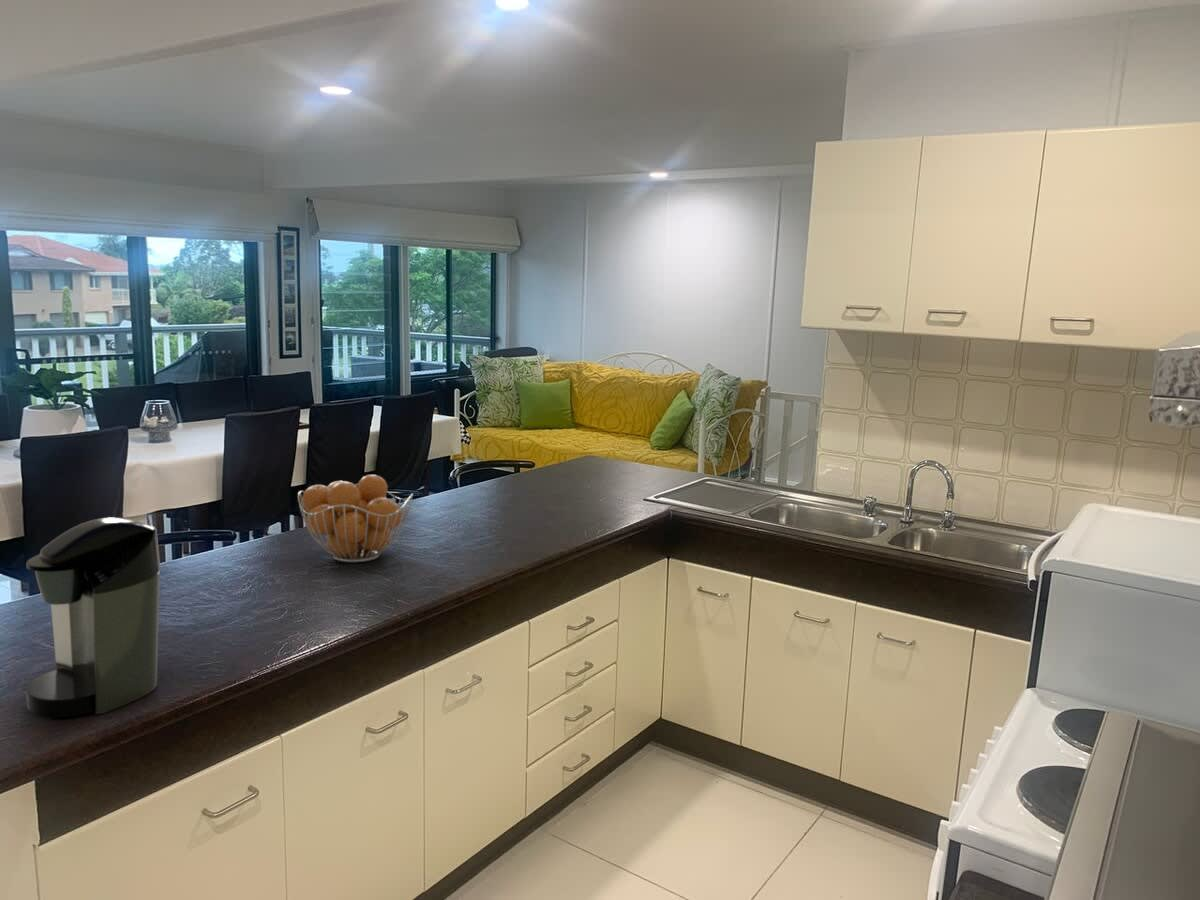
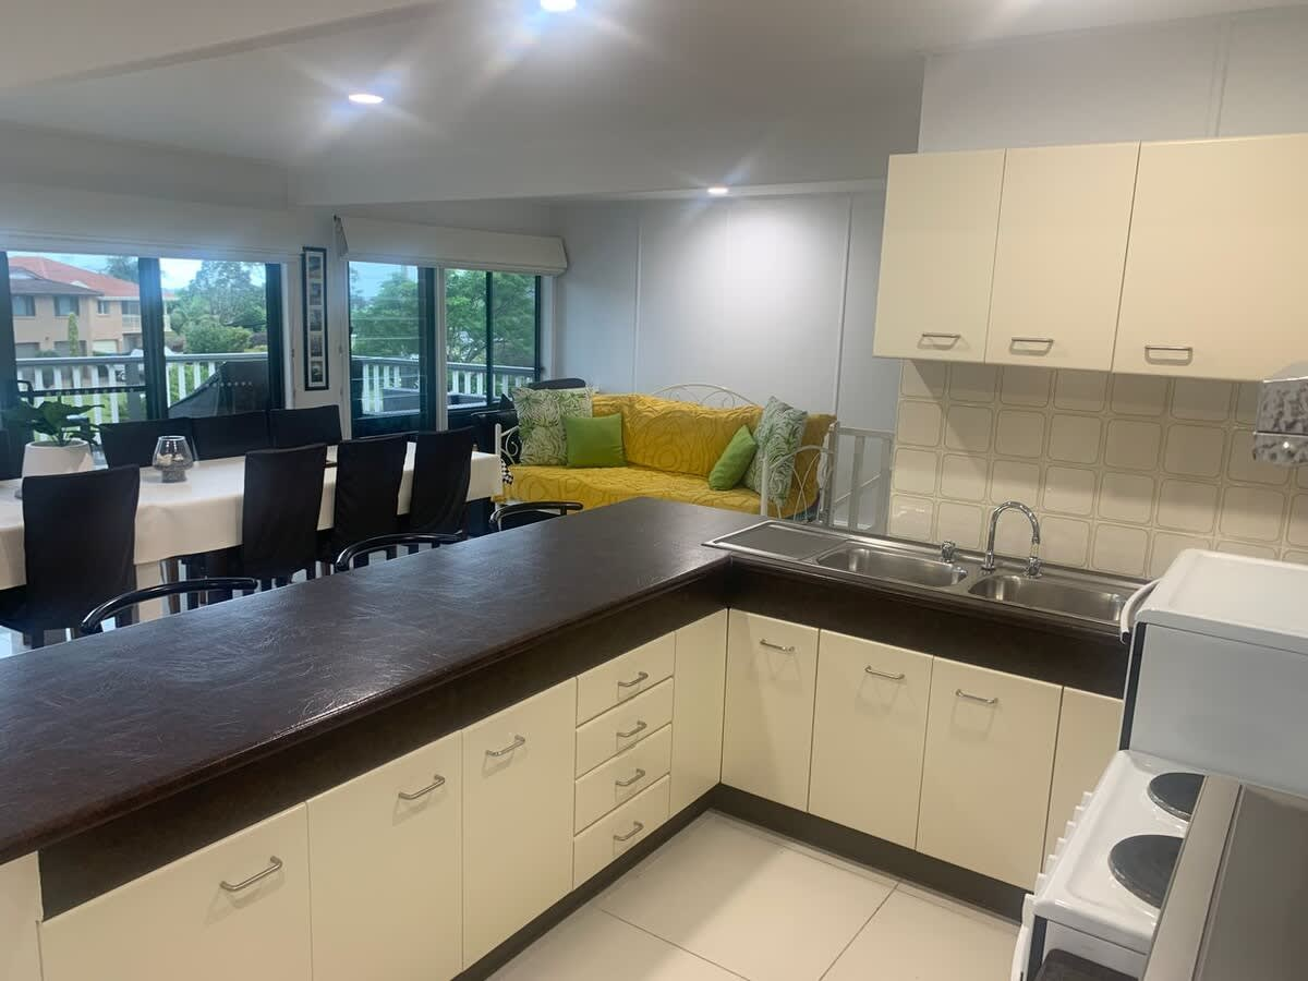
- coffee maker (87, 598)
- fruit basket (356, 516)
